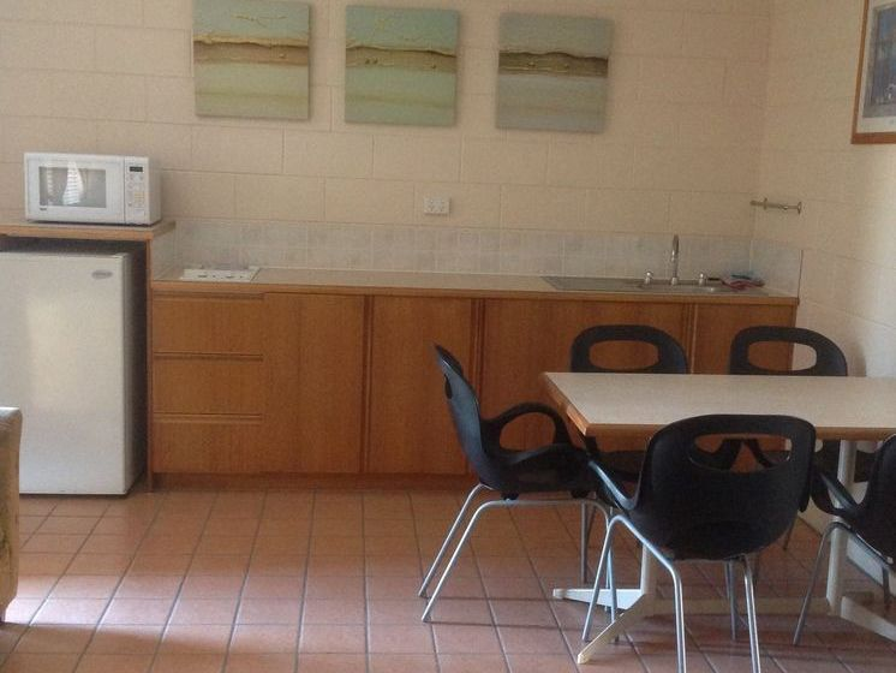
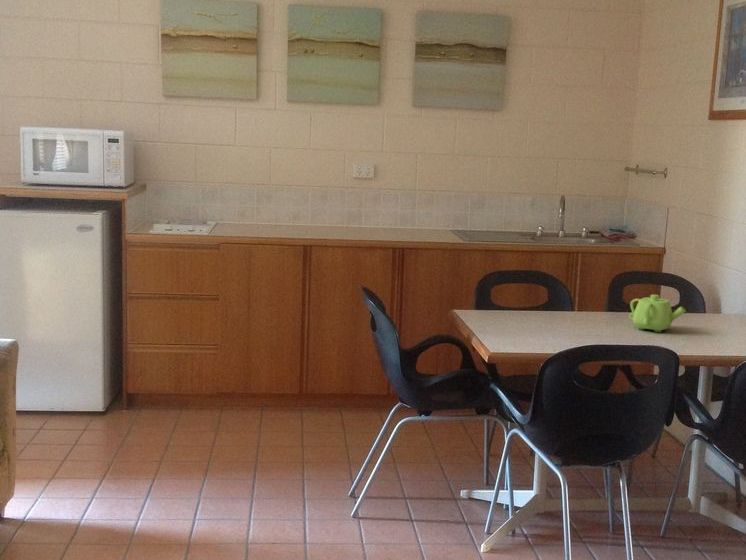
+ teapot (657, 312)
